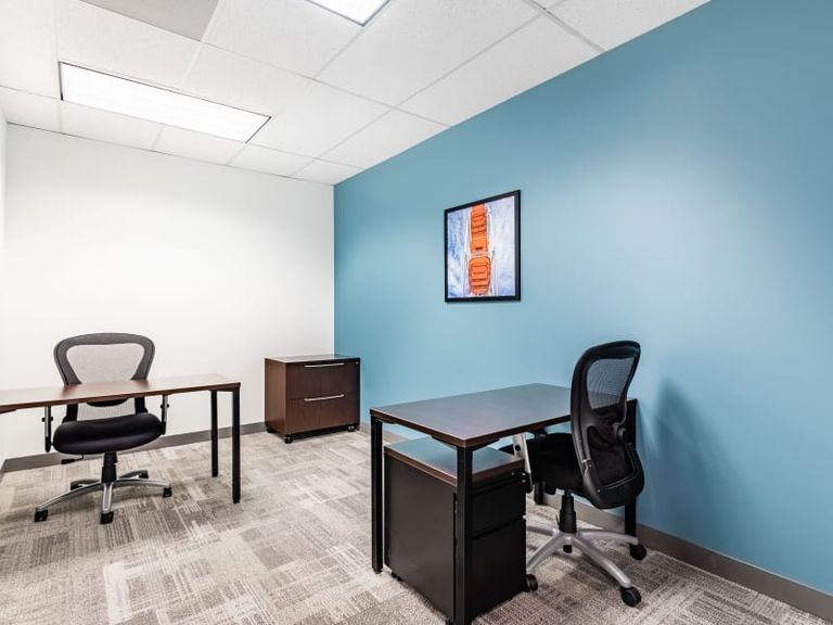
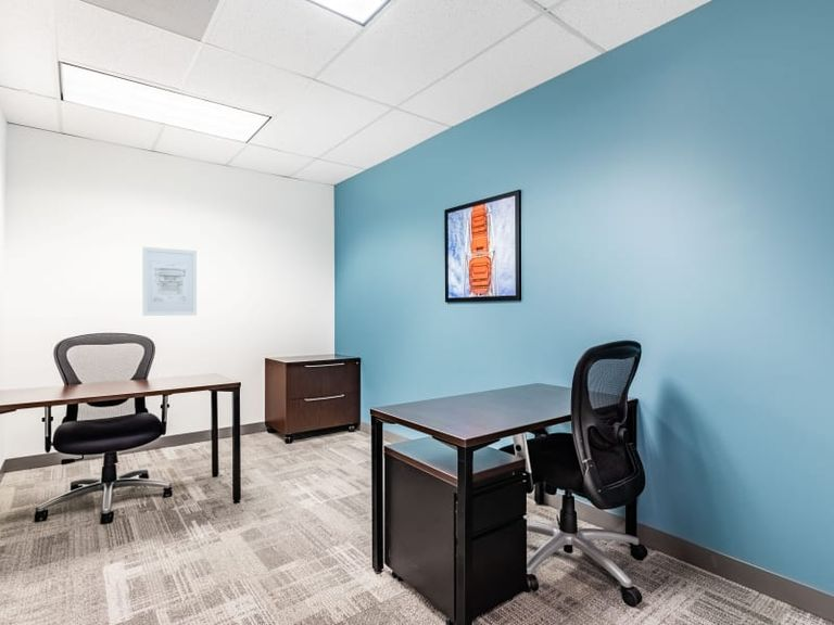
+ wall art (170, 282)
